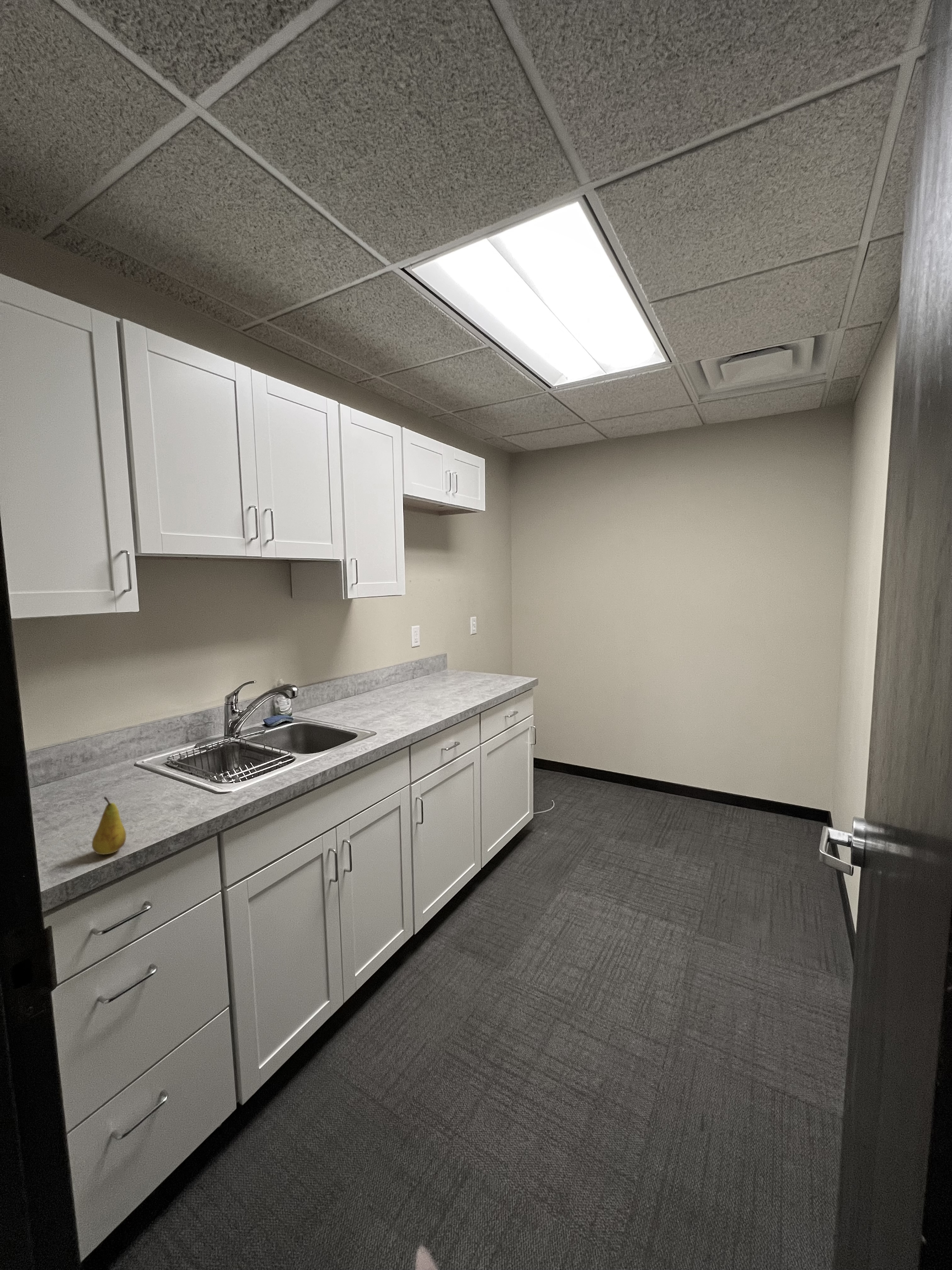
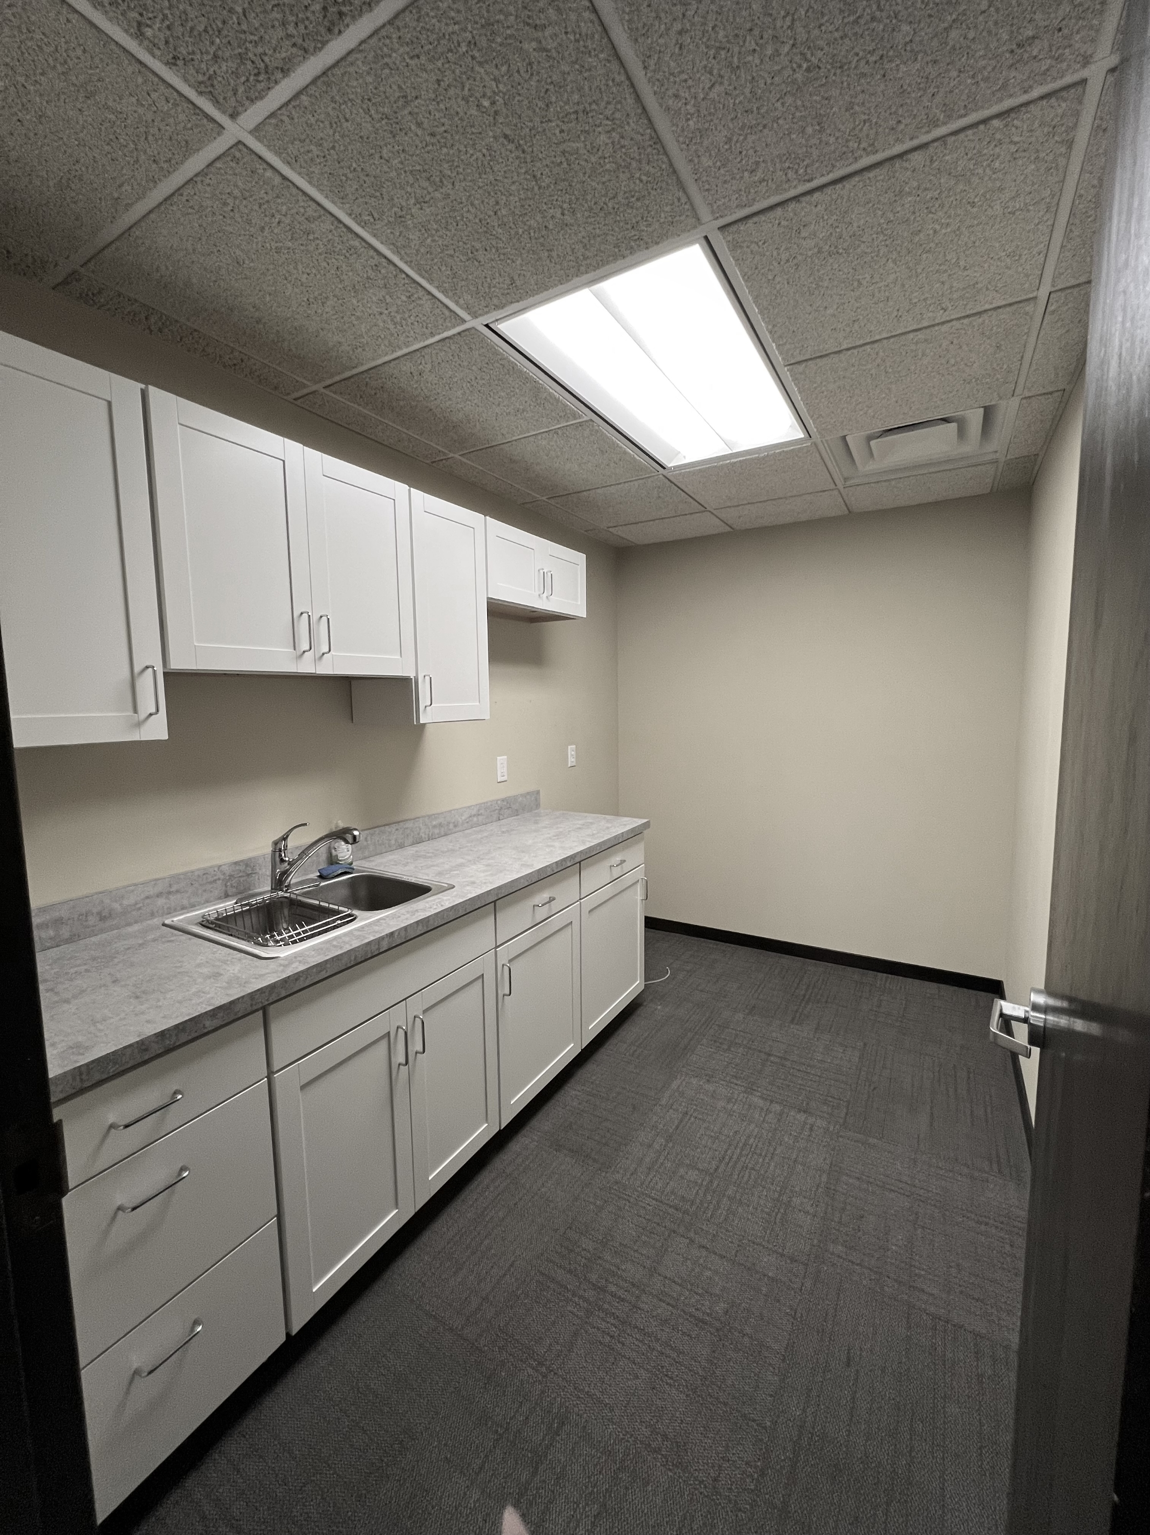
- fruit (108, 823)
